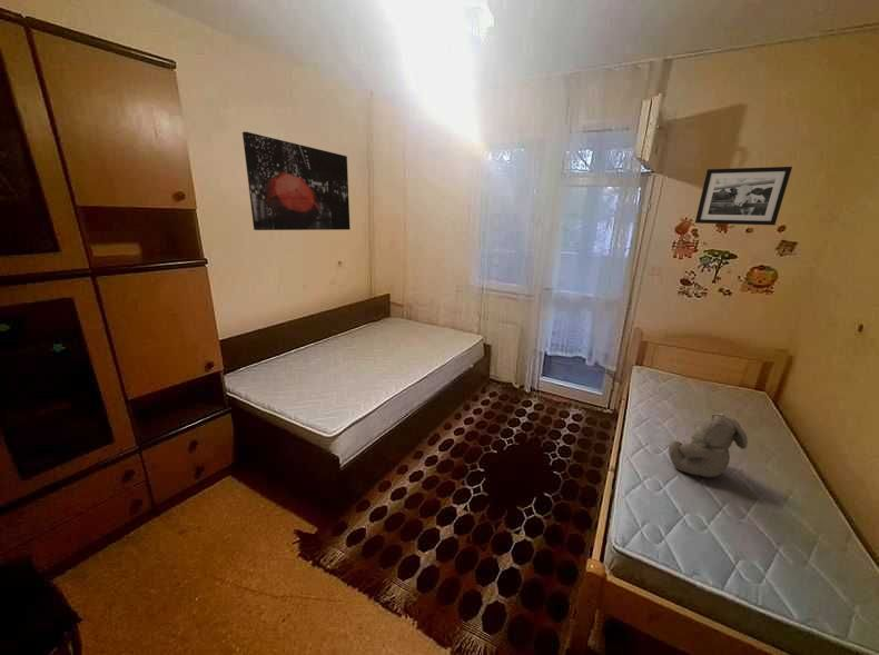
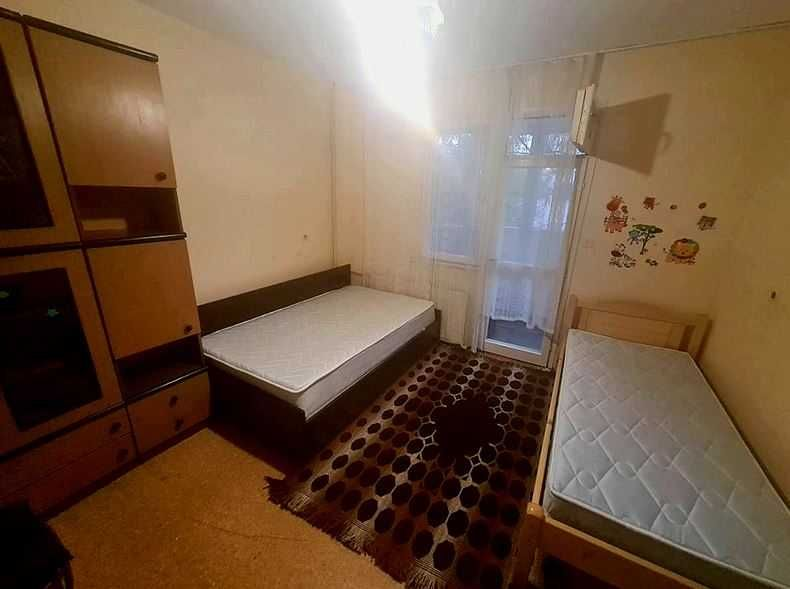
- wall art (305, 189)
- teddy bear (709, 443)
- picture frame (740, 196)
